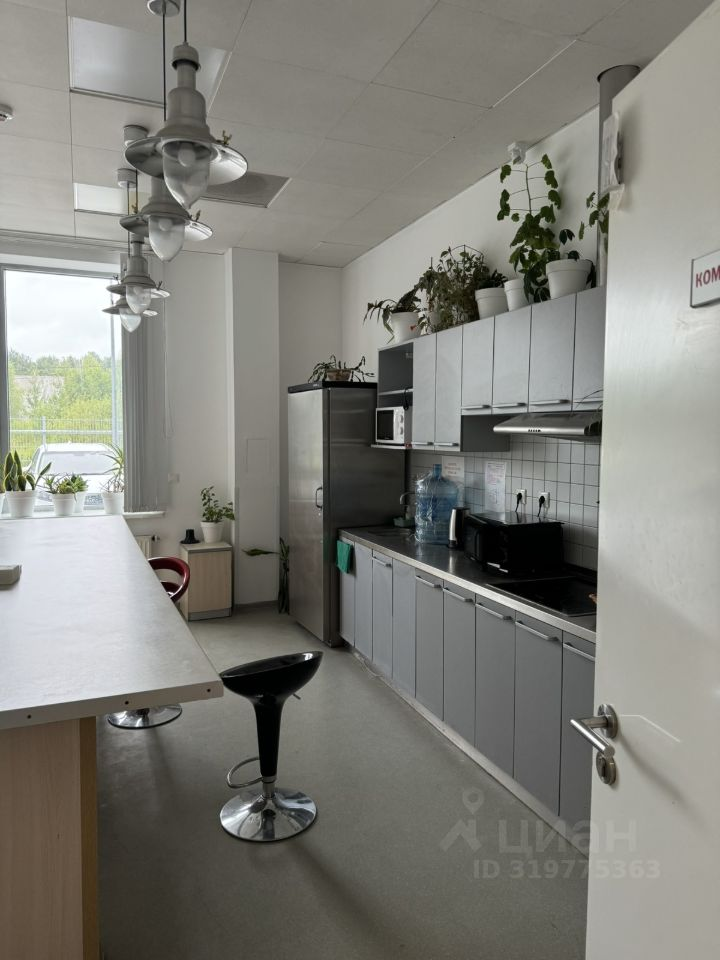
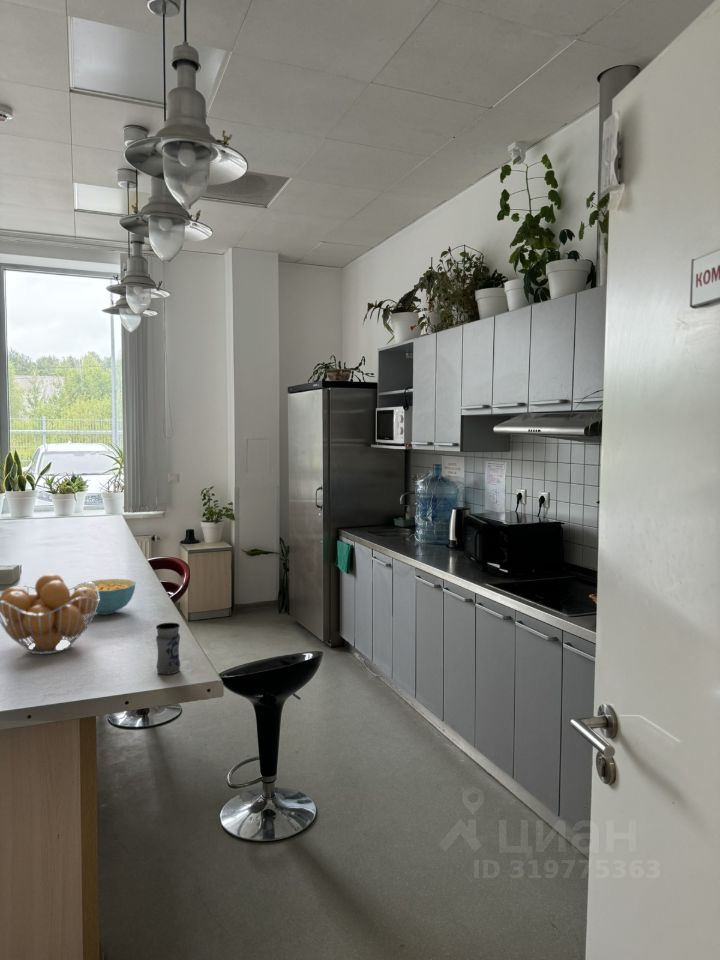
+ cereal bowl (106, 598)
+ fruit basket (48, 612)
+ jar (168, 648)
